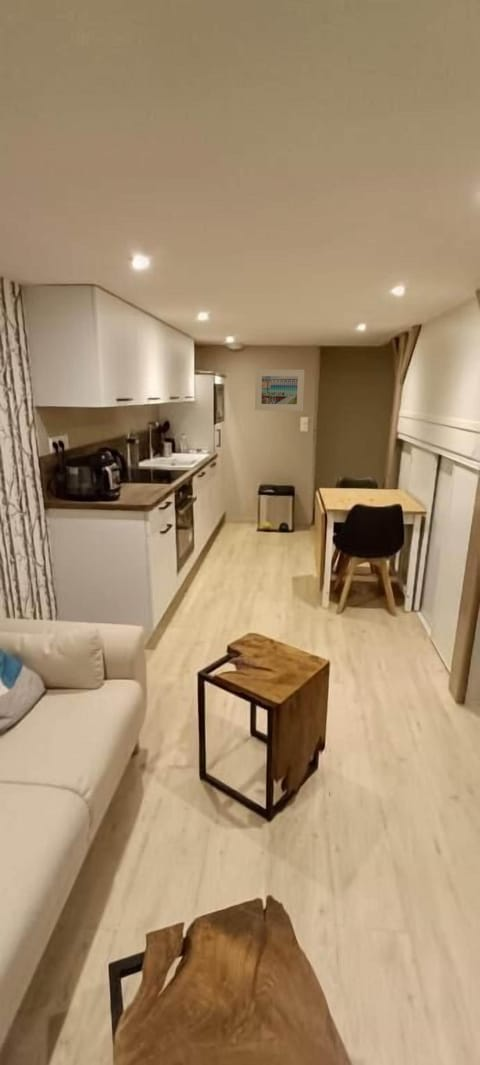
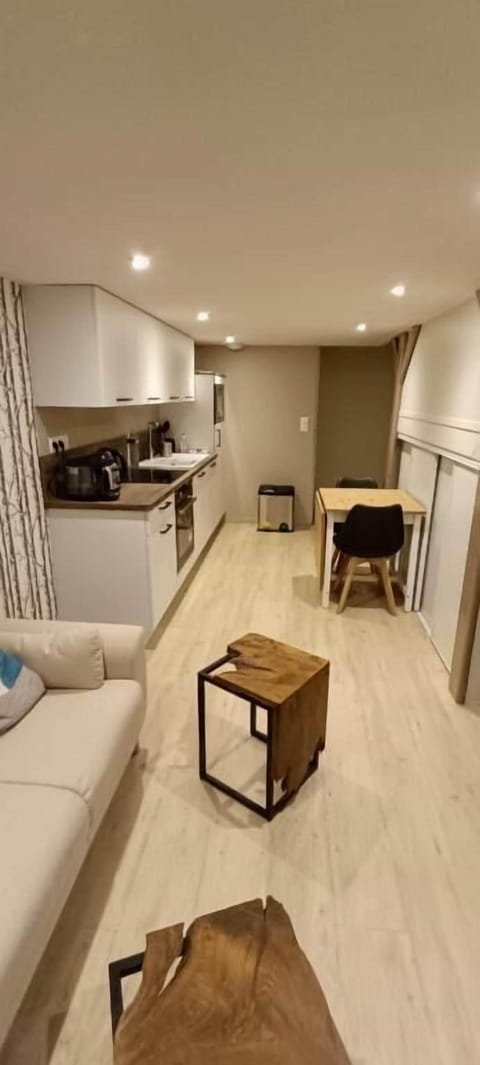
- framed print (279, 390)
